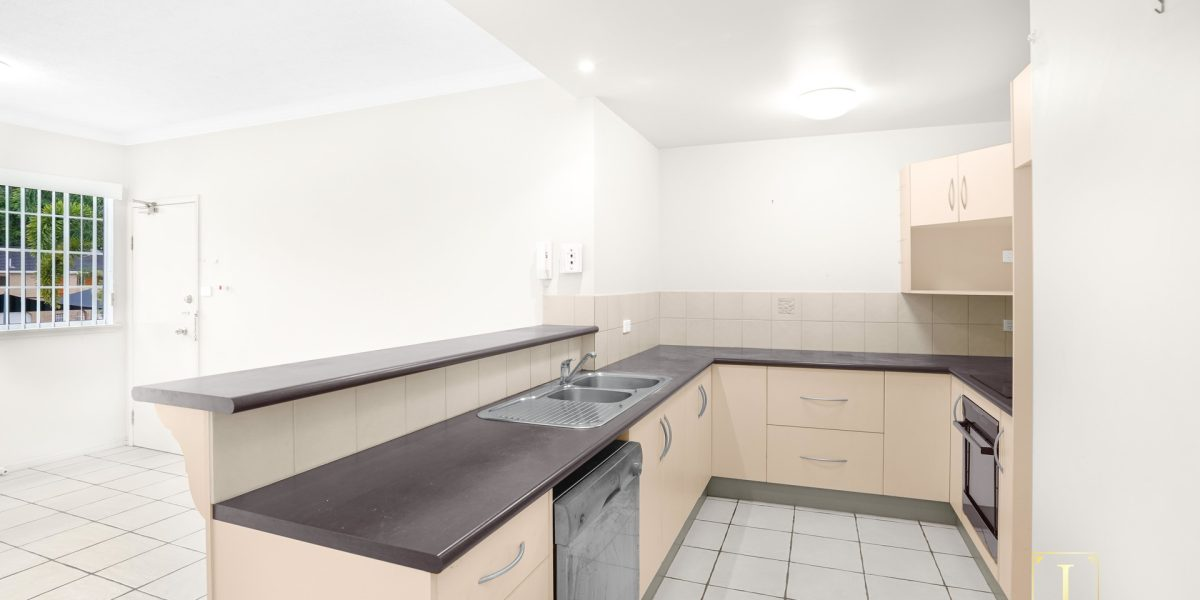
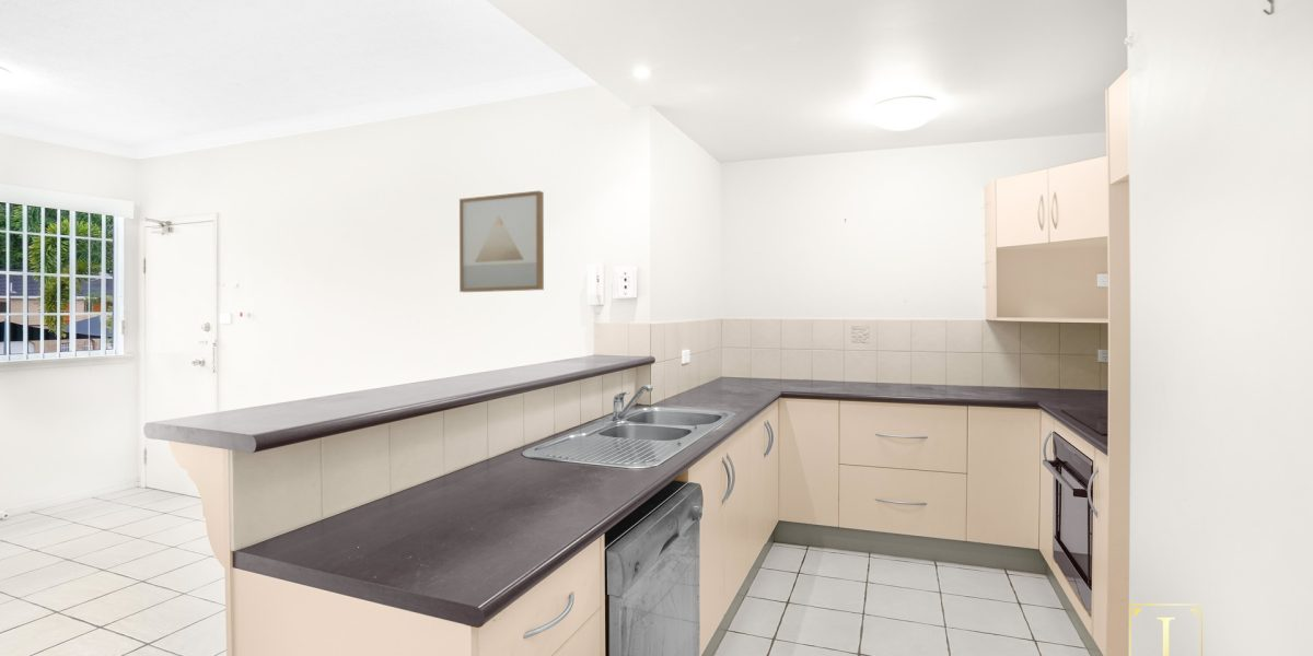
+ wall art (500, 243)
